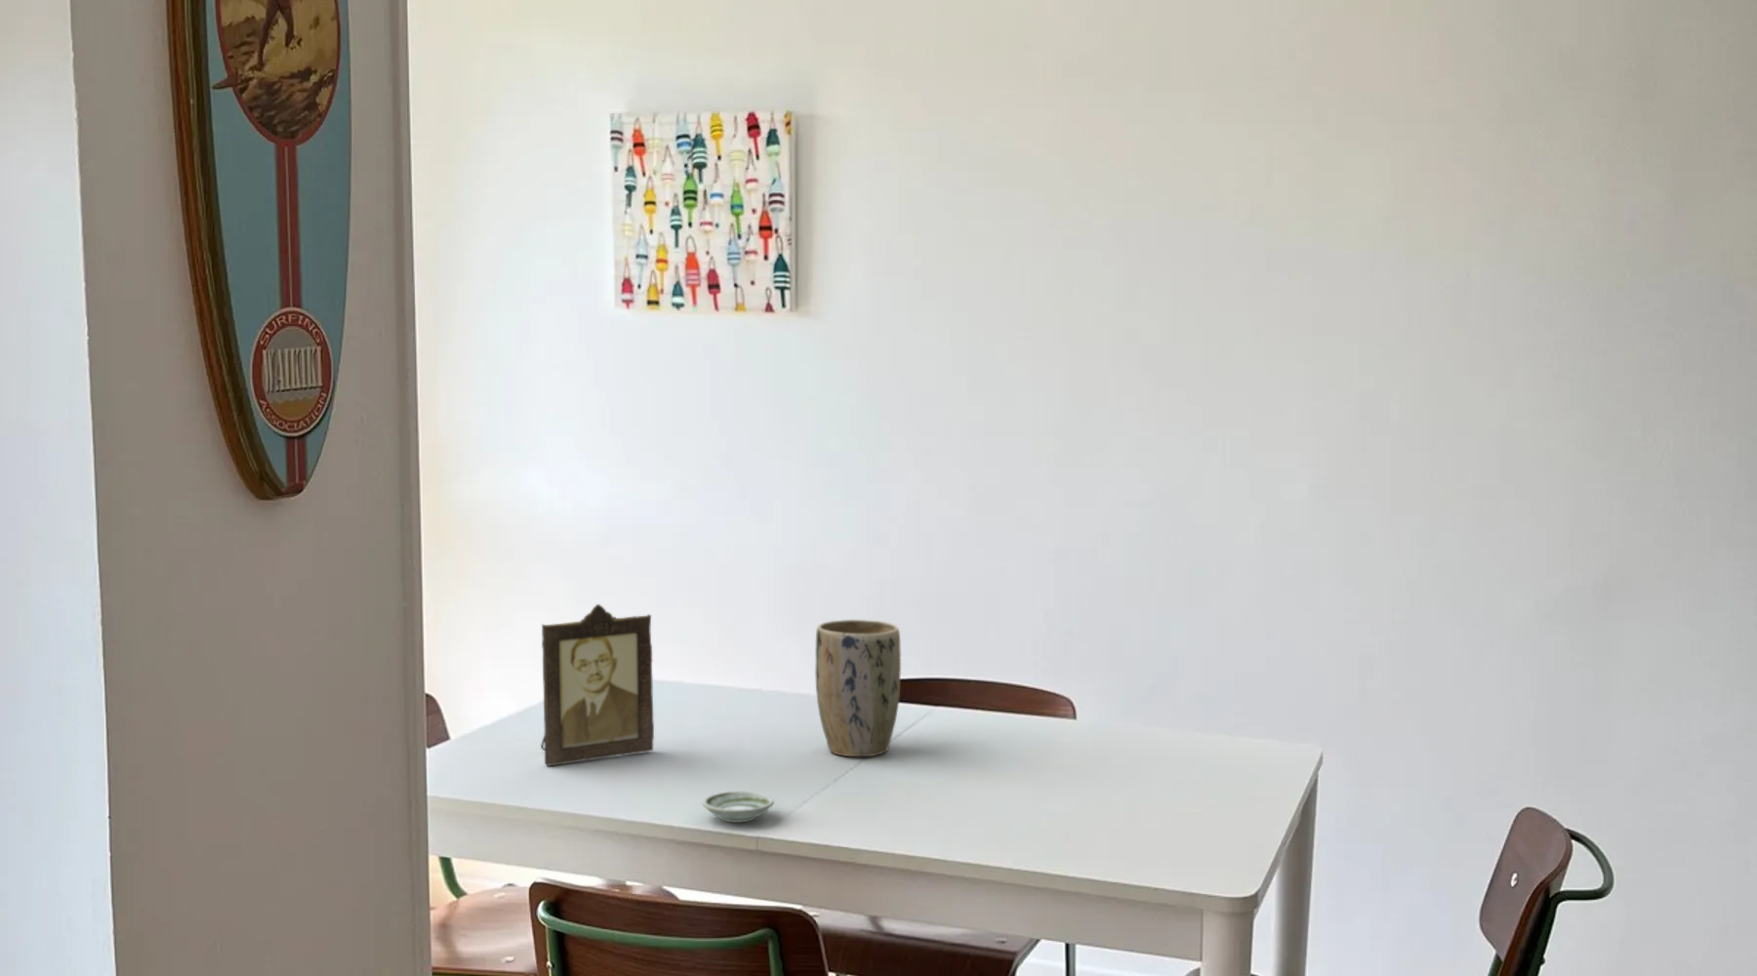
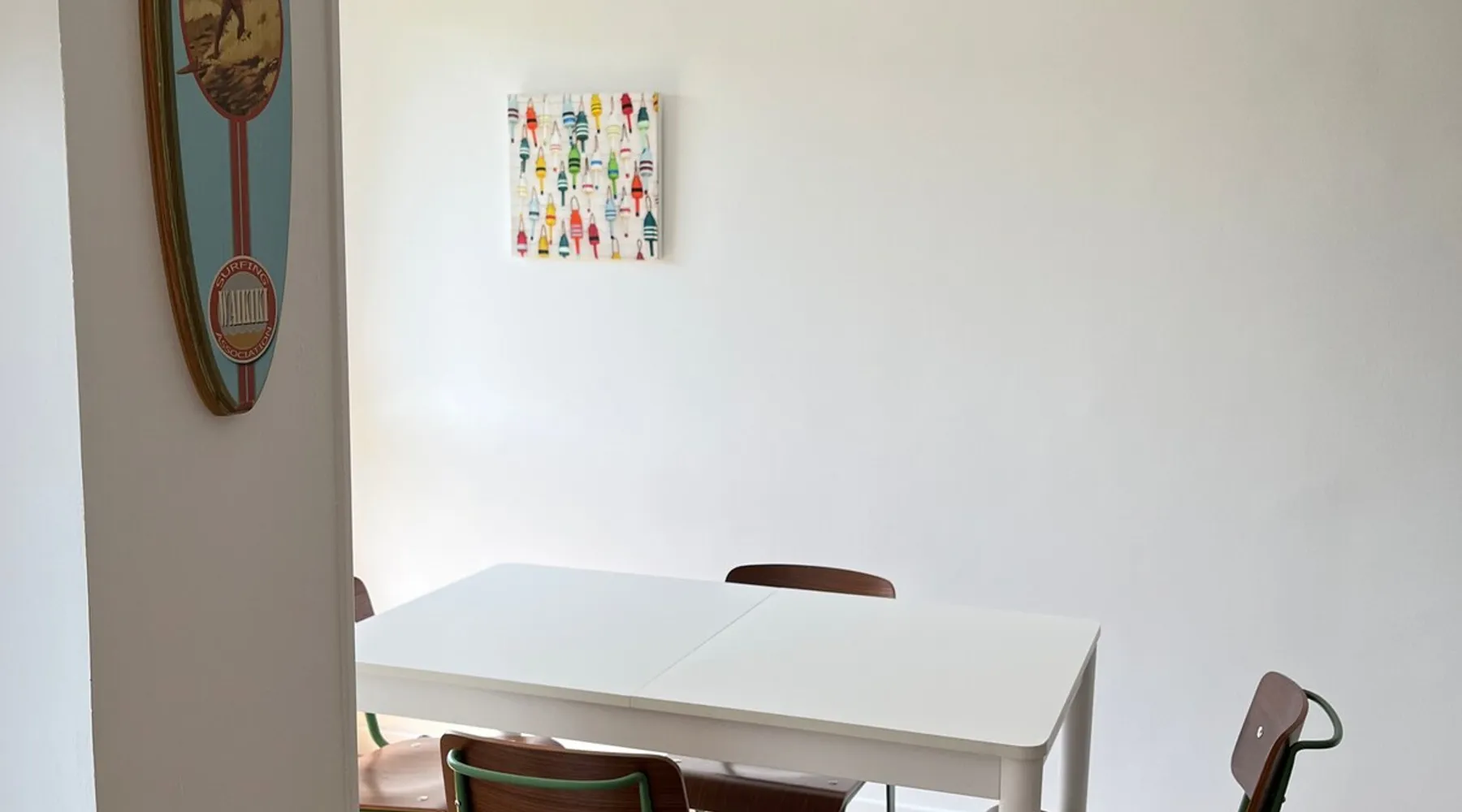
- saucer (738, 808)
- photo frame (590, 677)
- plant pot (857, 688)
